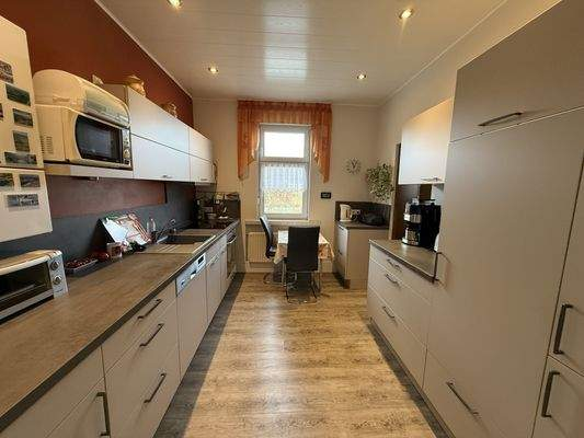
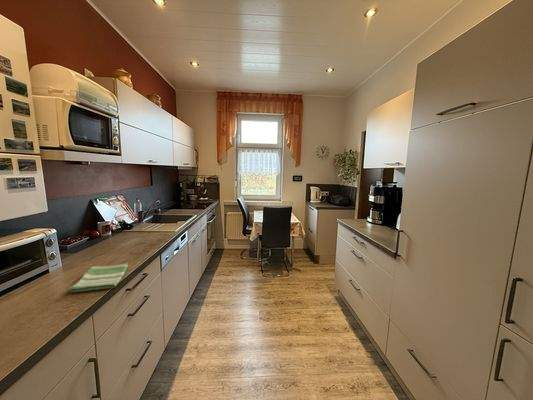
+ dish towel (102, 276)
